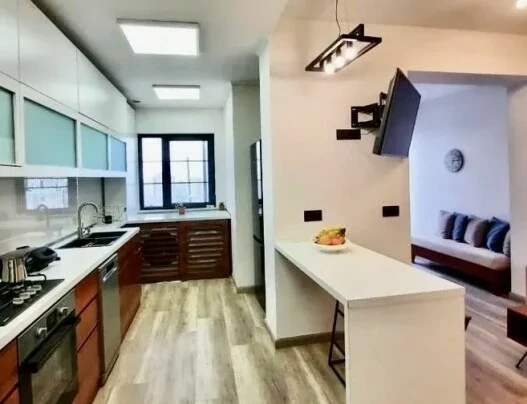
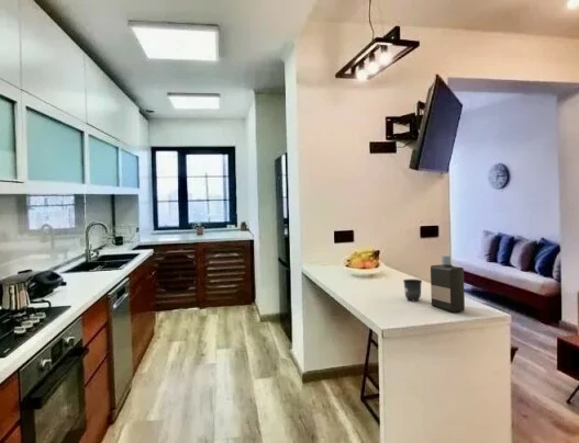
+ mug (411, 289)
+ bottle (446, 282)
